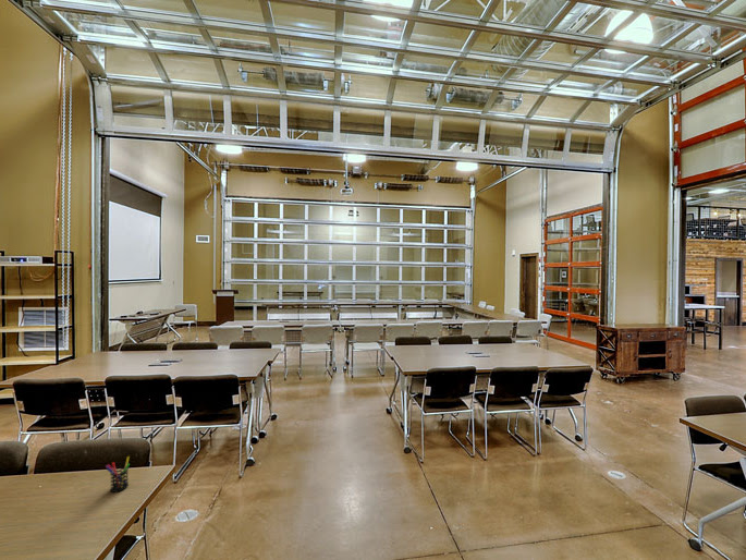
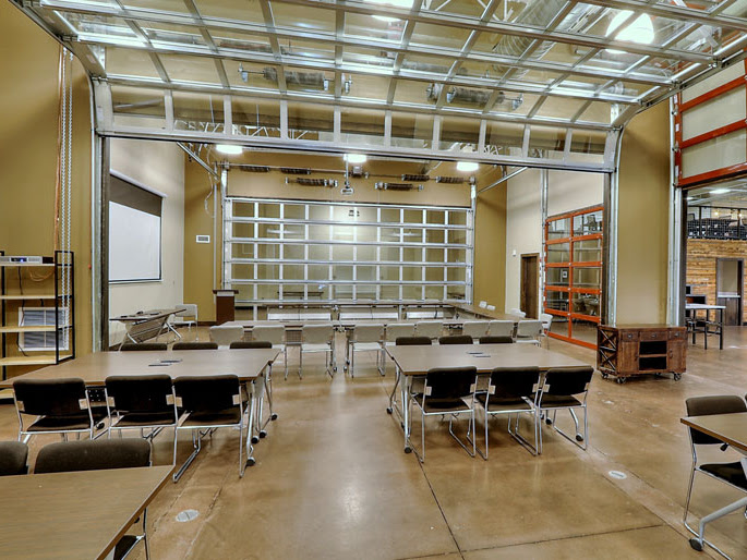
- pen holder (120, 473)
